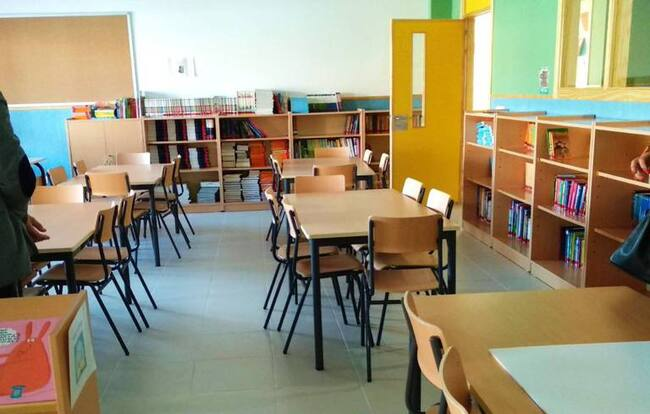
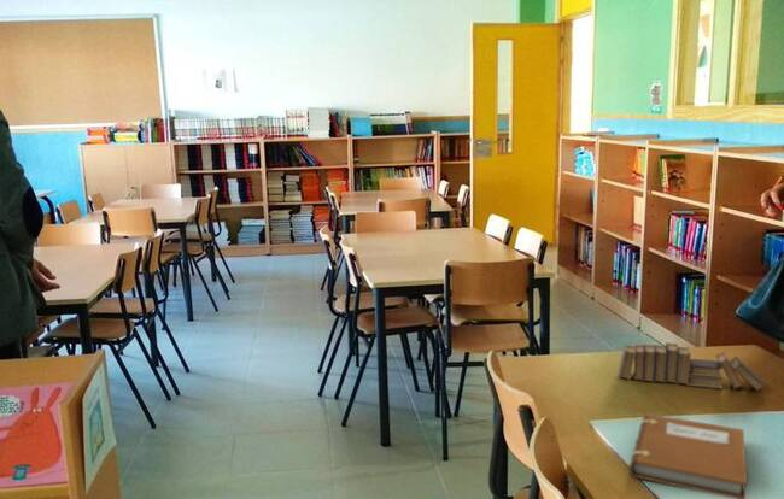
+ notebook (688, 450)
+ book (689, 365)
